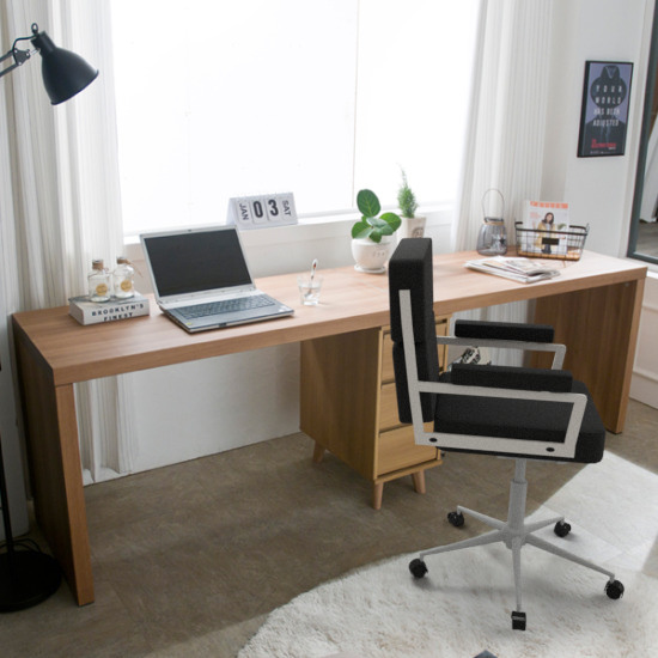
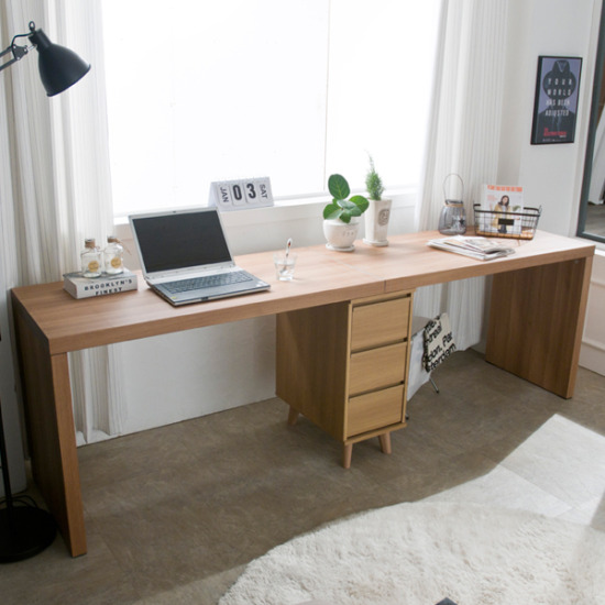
- office chair (494, 415)
